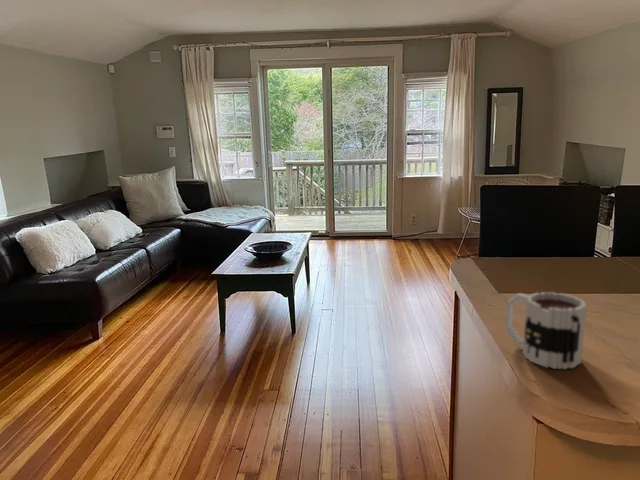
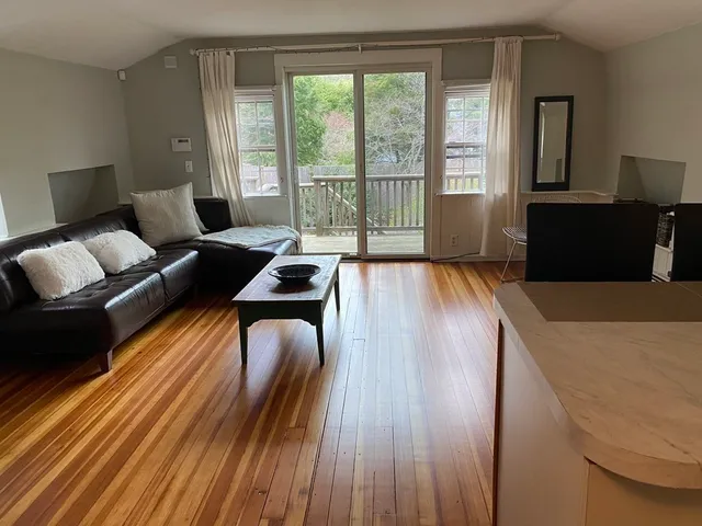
- mug (541, 325)
